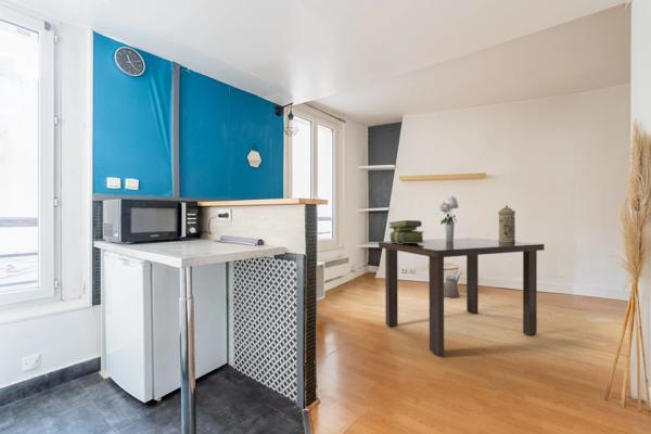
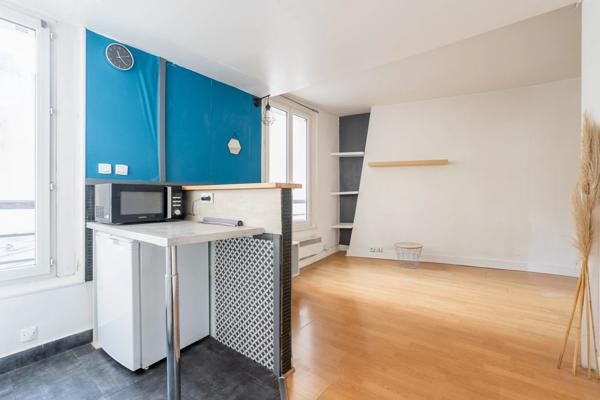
- stack of books (405, 231)
- watering can (452, 283)
- water filter (507, 222)
- bouquet (448, 218)
- dining table (467, 285)
